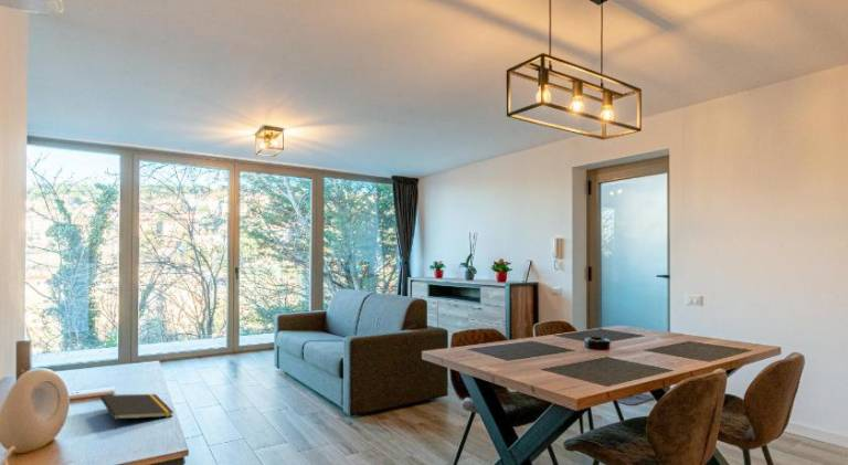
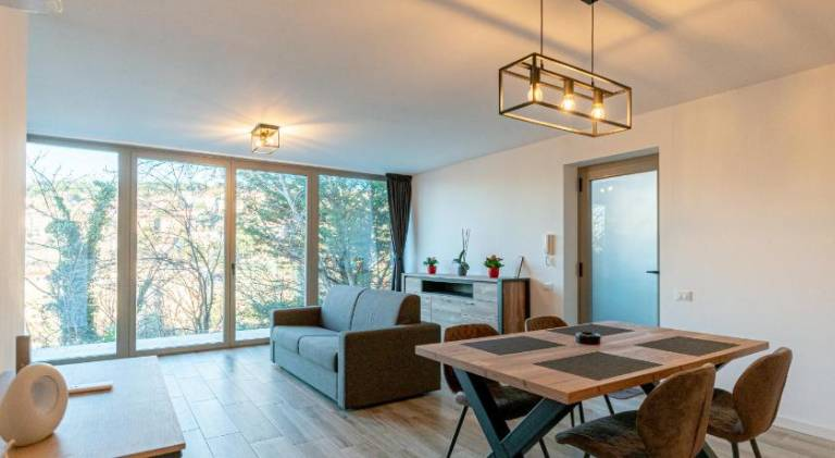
- notepad (136, 405)
